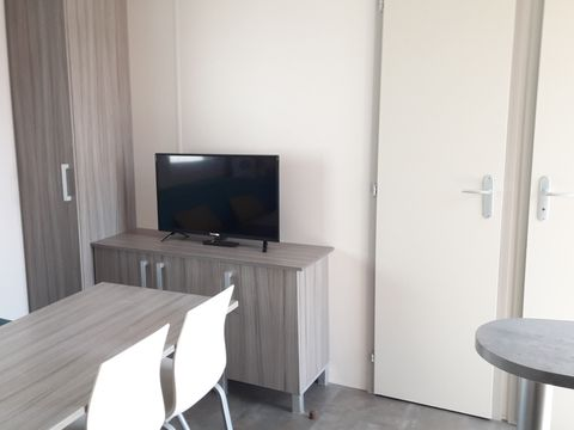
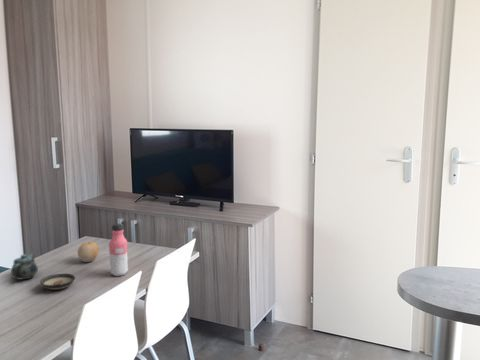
+ water bottle (118, 249)
+ fruit (88, 252)
+ chinaware (23, 266)
+ saucer (58, 283)
